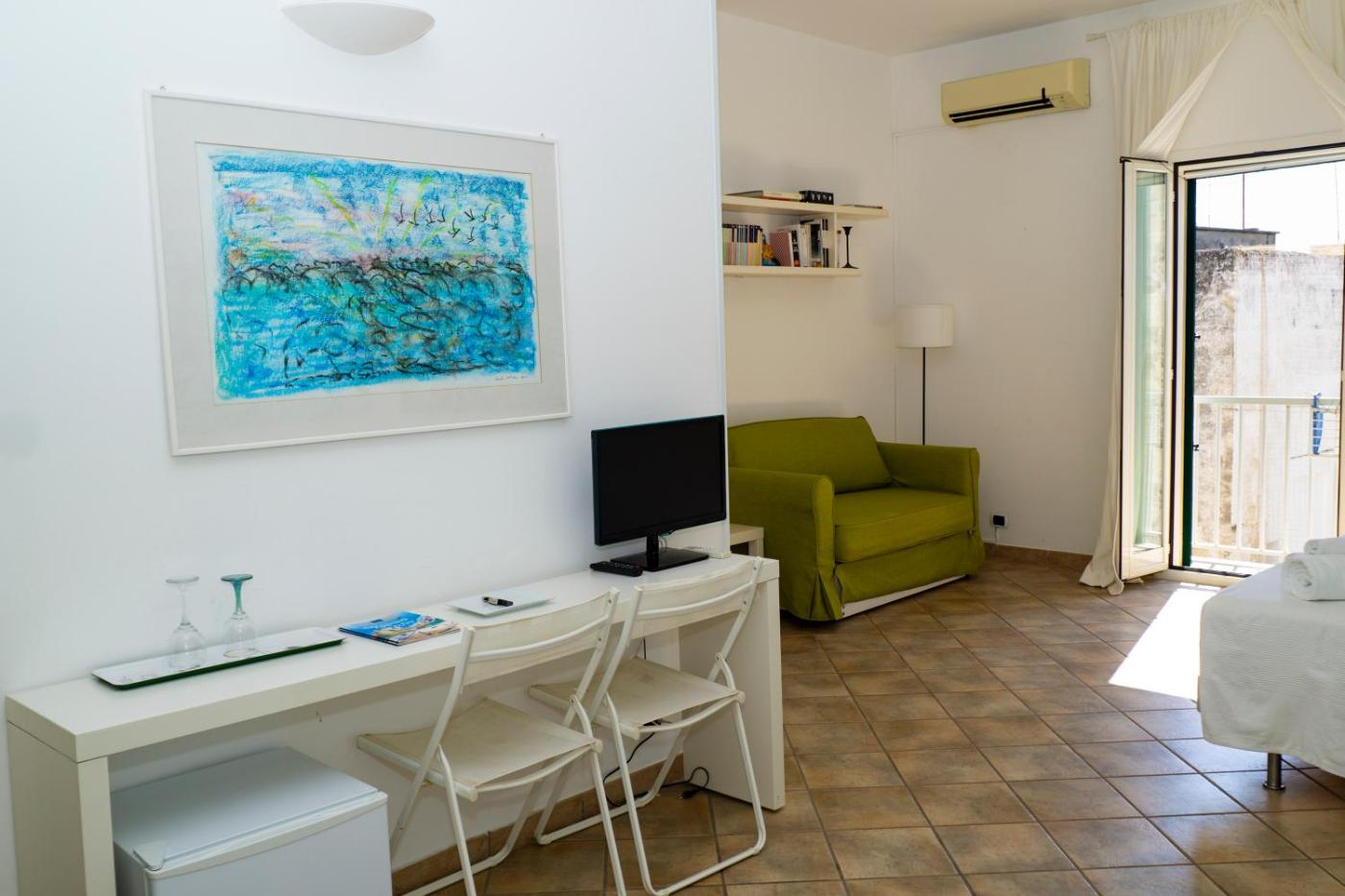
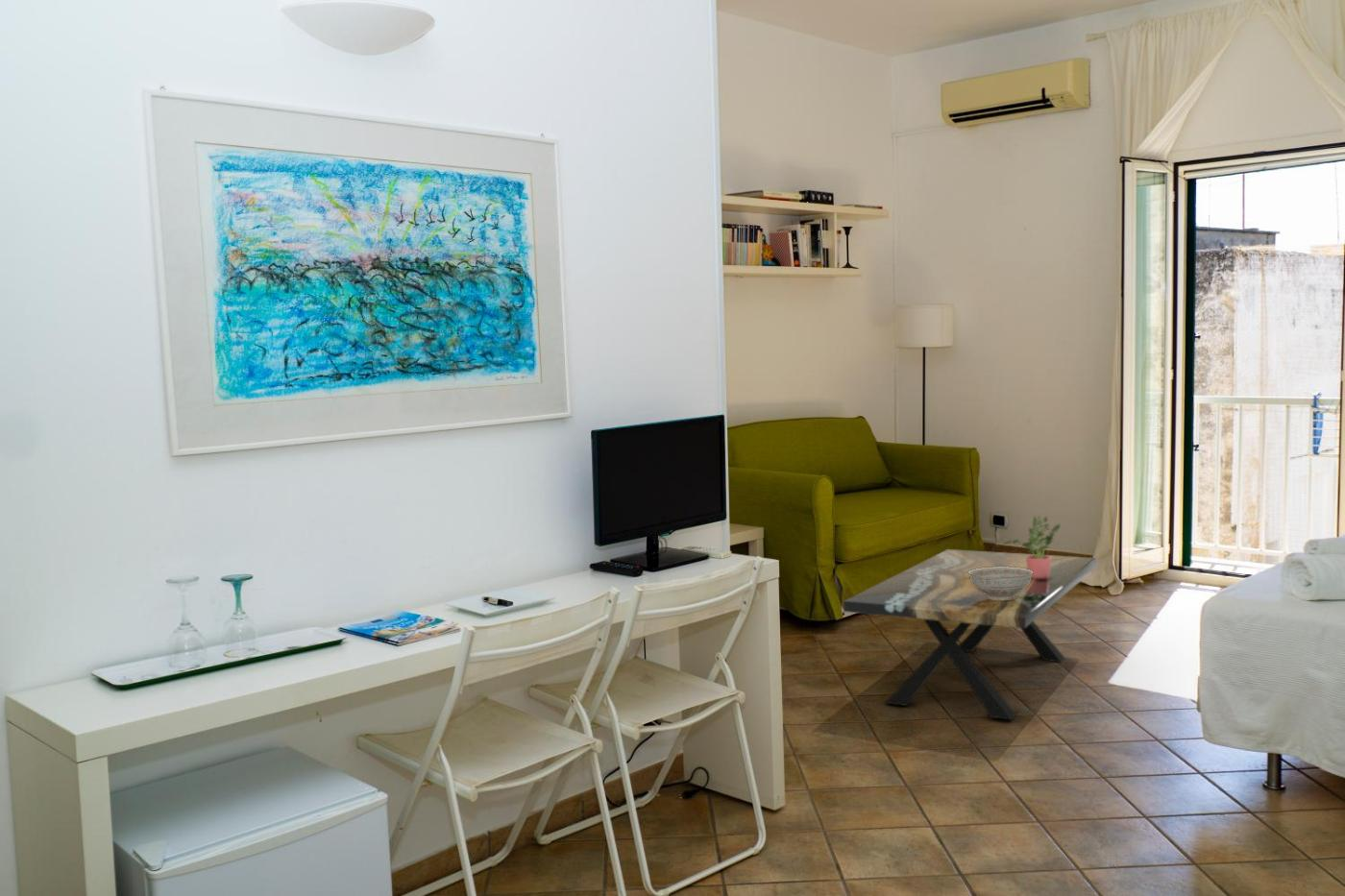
+ coffee table (980, 629)
+ decorative bowl (1000, 584)
+ potted plant (1031, 544)
